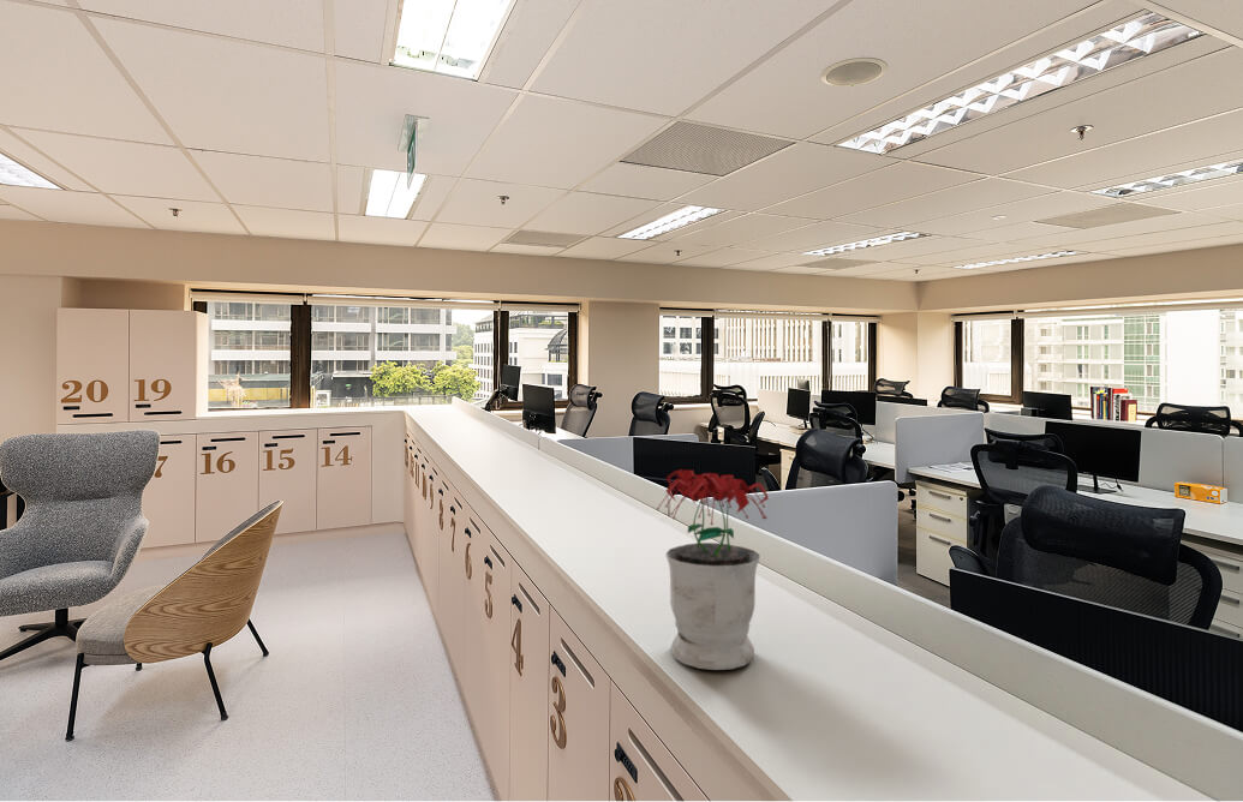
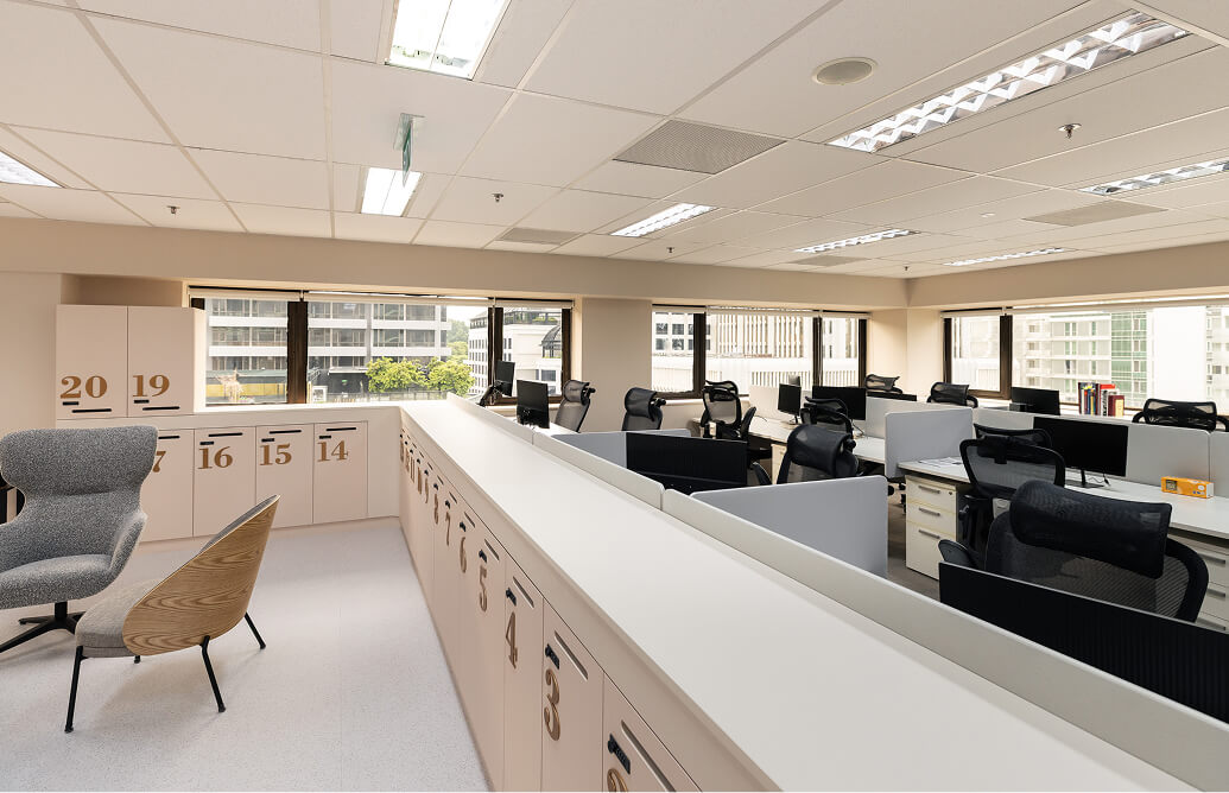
- potted plant (713, 561)
